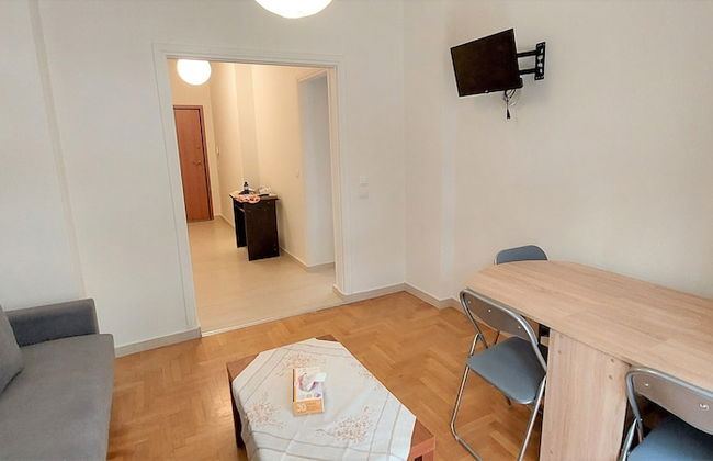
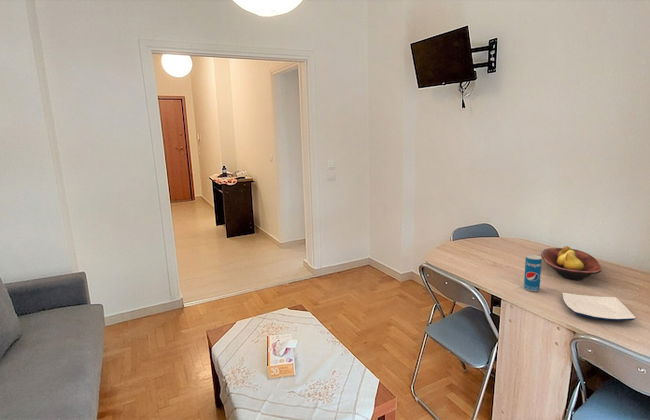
+ fruit bowl (569, 260)
+ beverage can (532, 273)
+ plate (595, 307)
